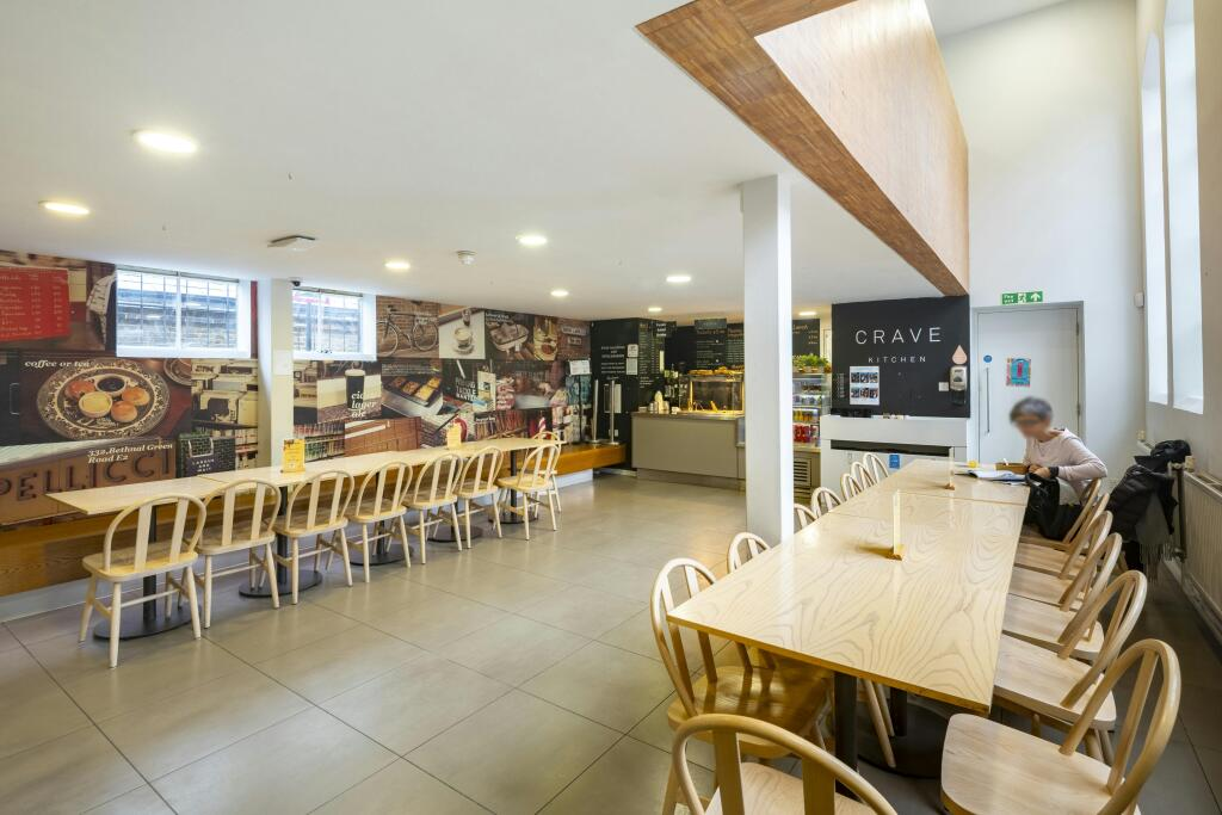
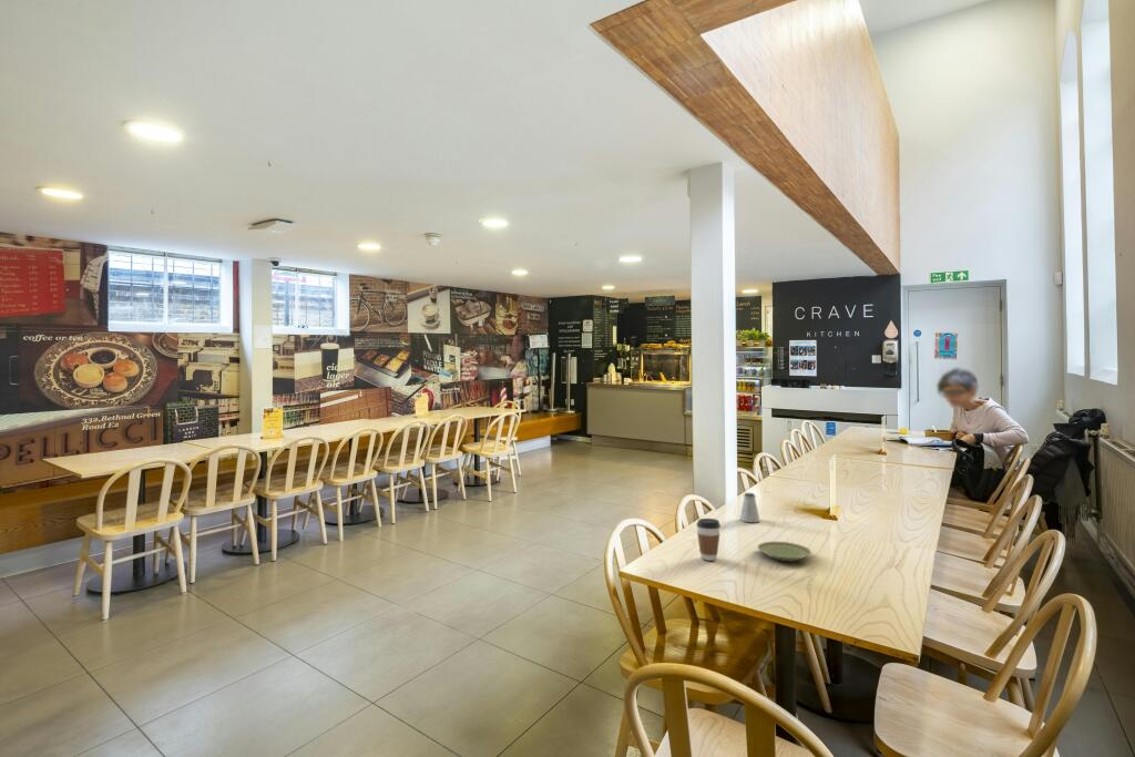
+ saltshaker (749, 507)
+ coffee cup (708, 539)
+ plate (784, 552)
